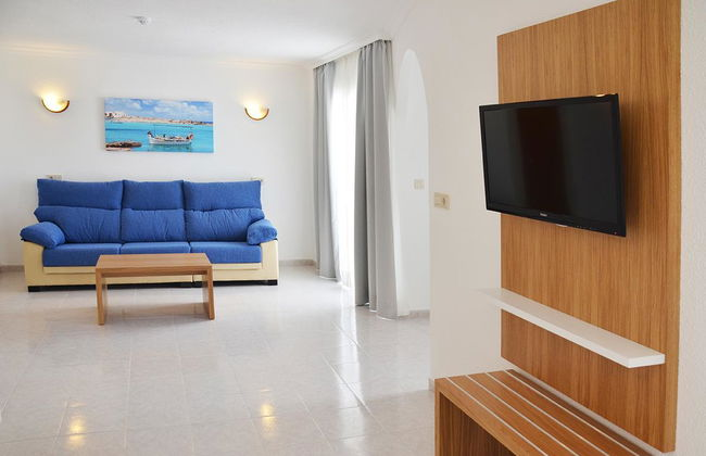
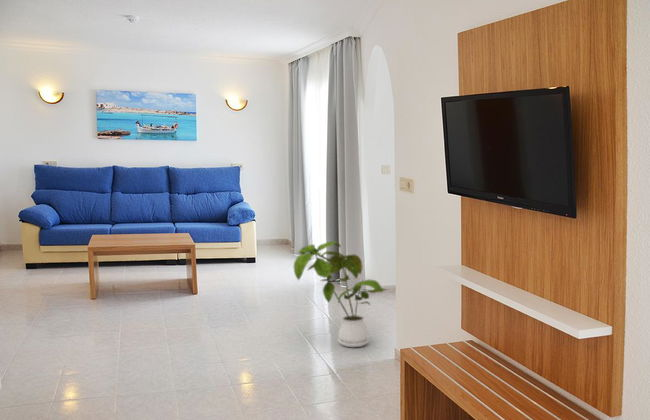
+ house plant (336, 294)
